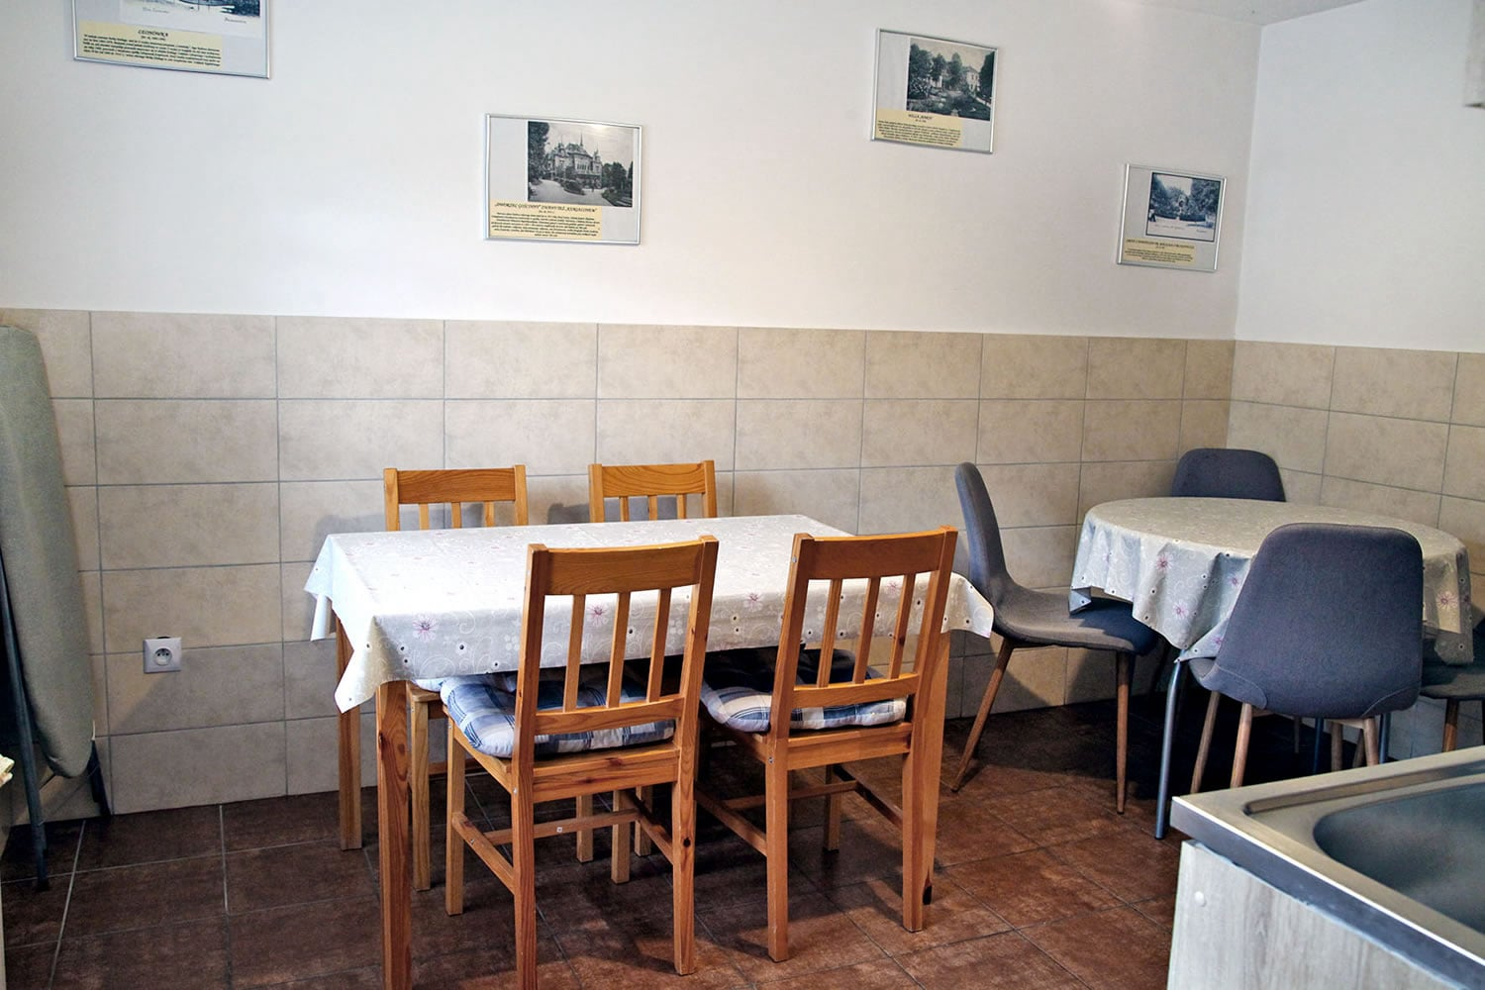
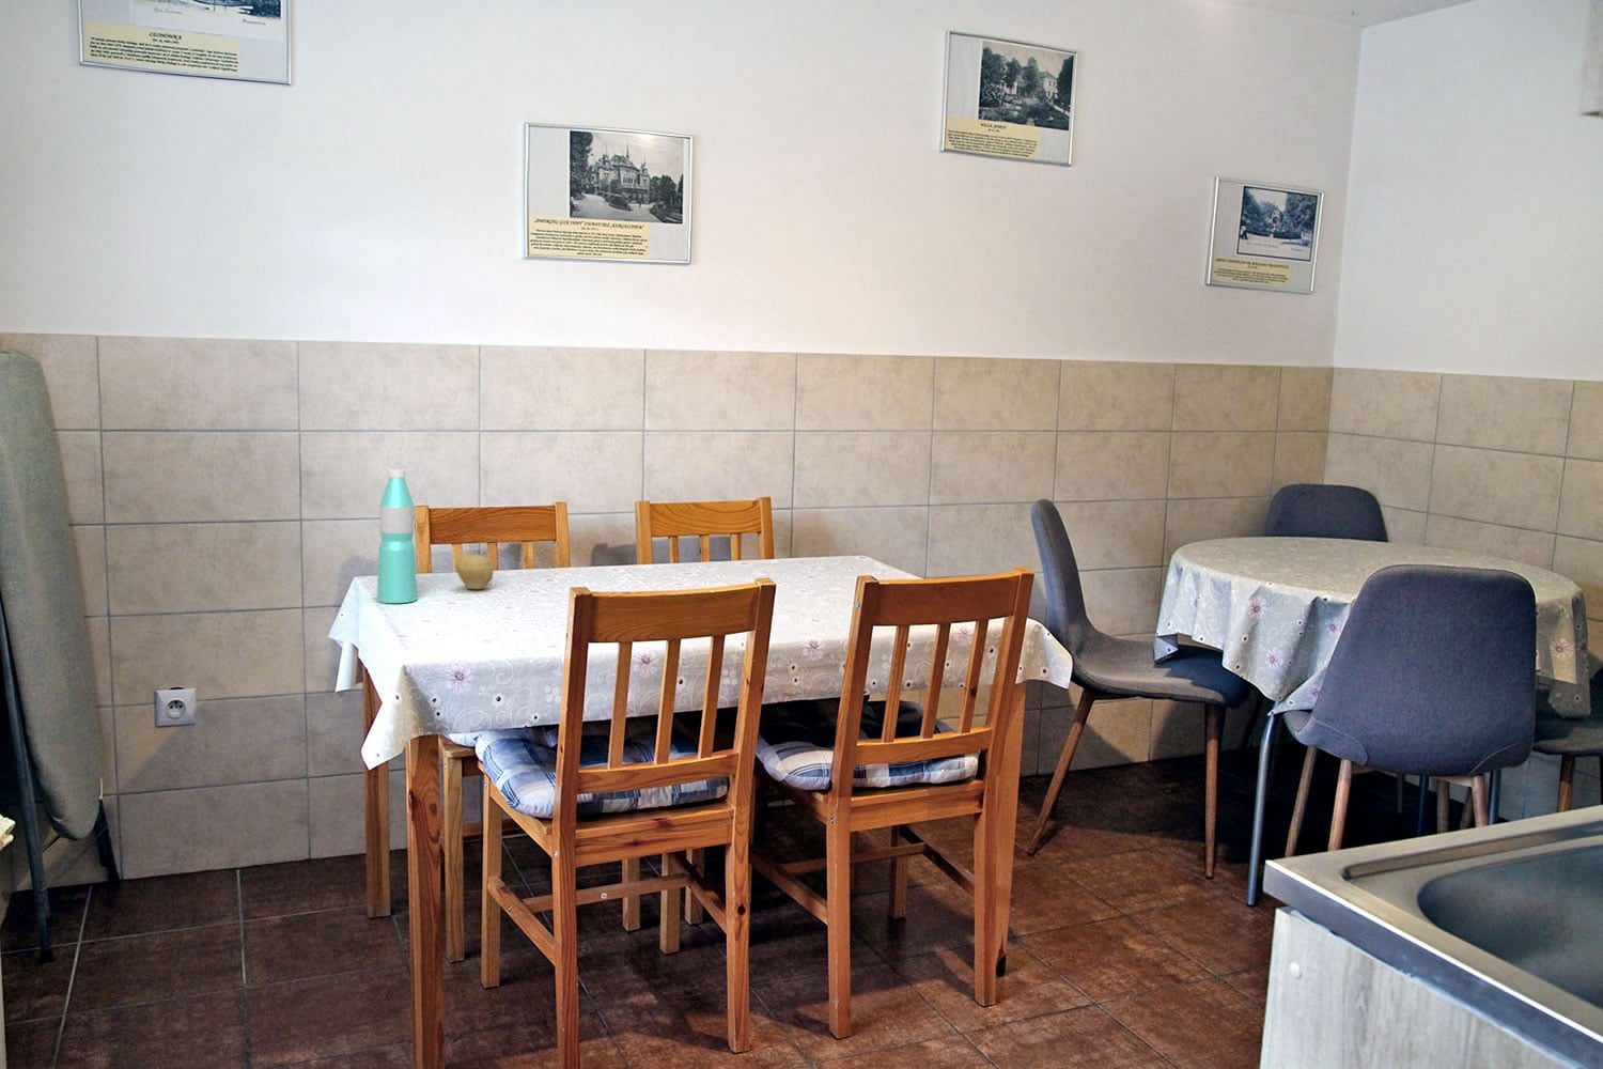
+ fruit (474, 567)
+ water bottle (396, 534)
